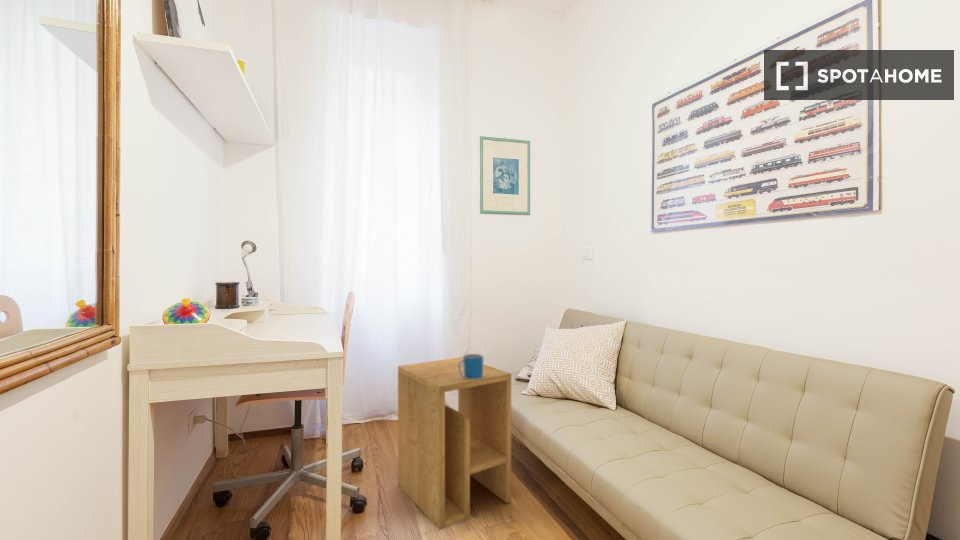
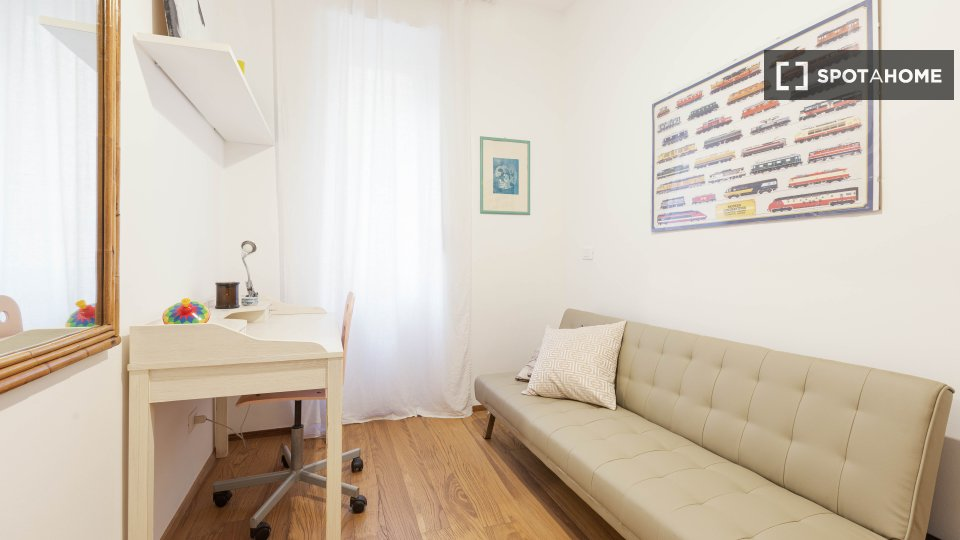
- side table (452, 431)
- mug (470, 366)
